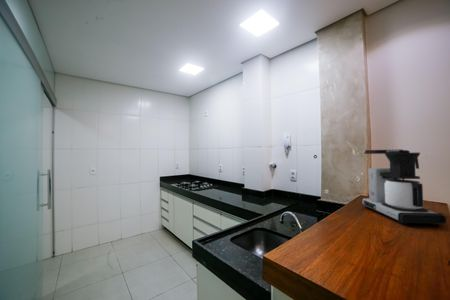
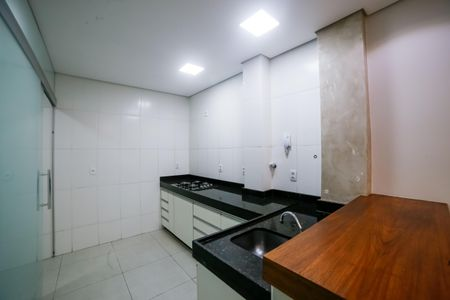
- coffee maker (395, 182)
